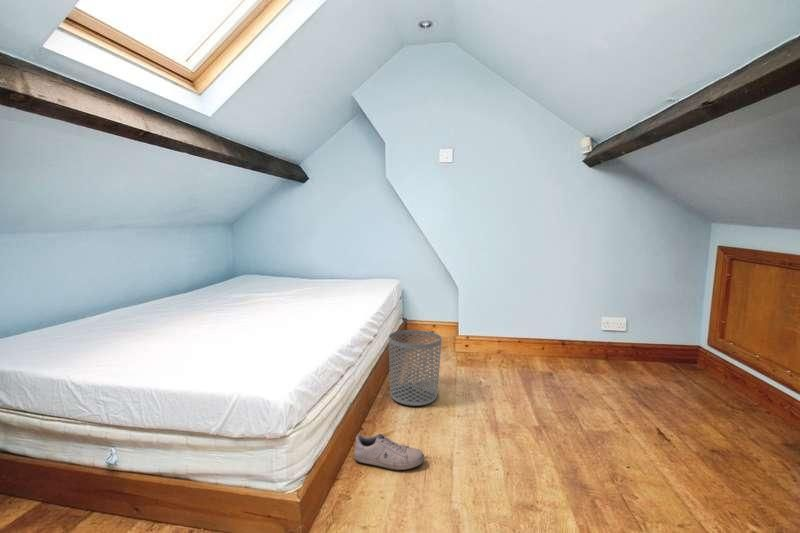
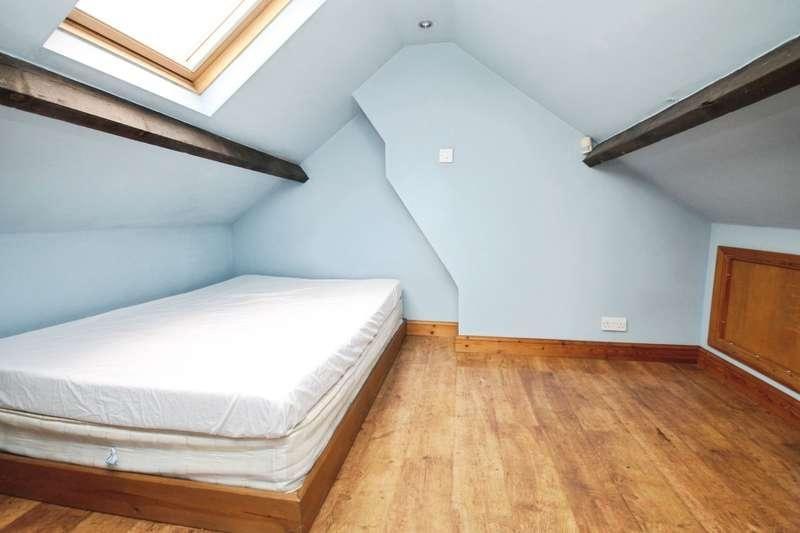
- shoe (388, 449)
- waste bin (414, 366)
